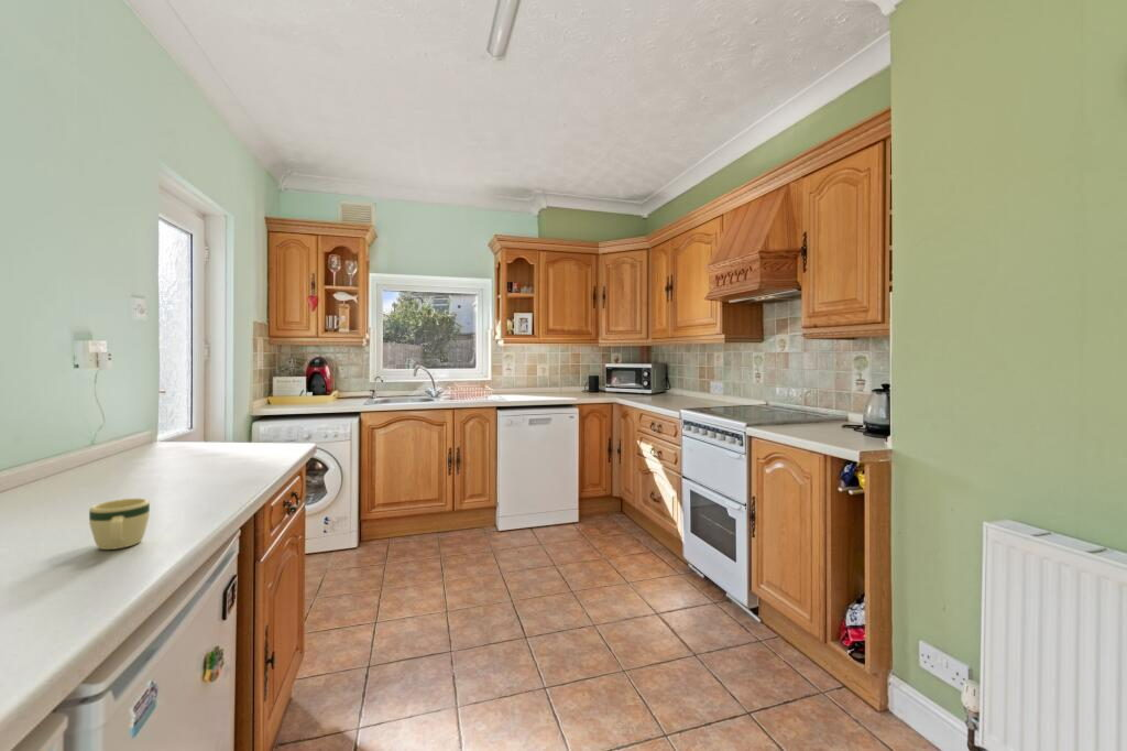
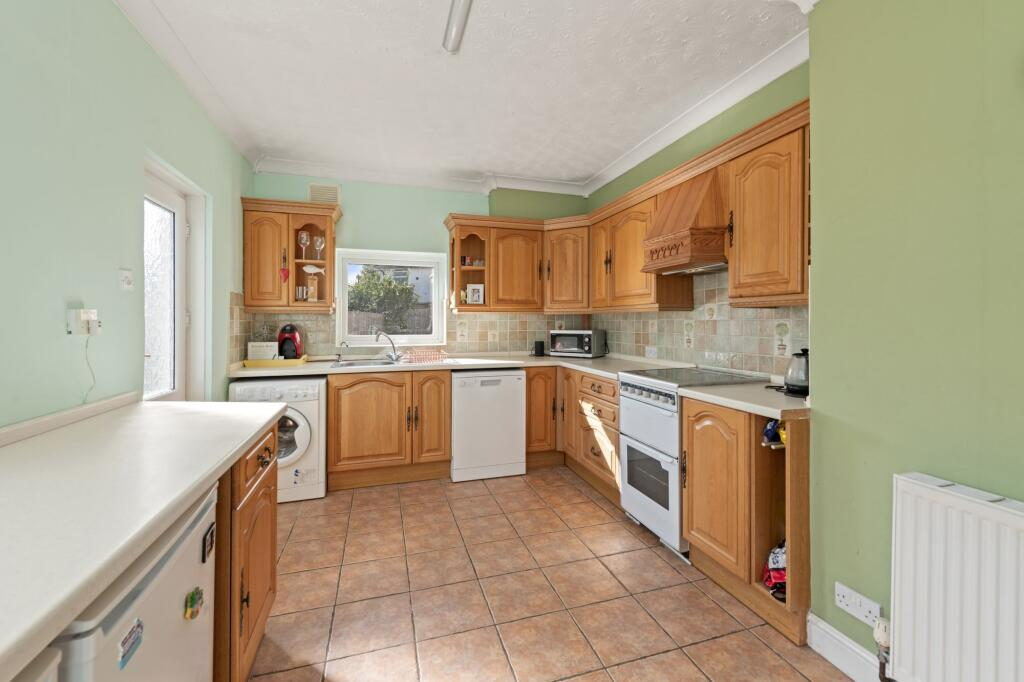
- mug (119, 526)
